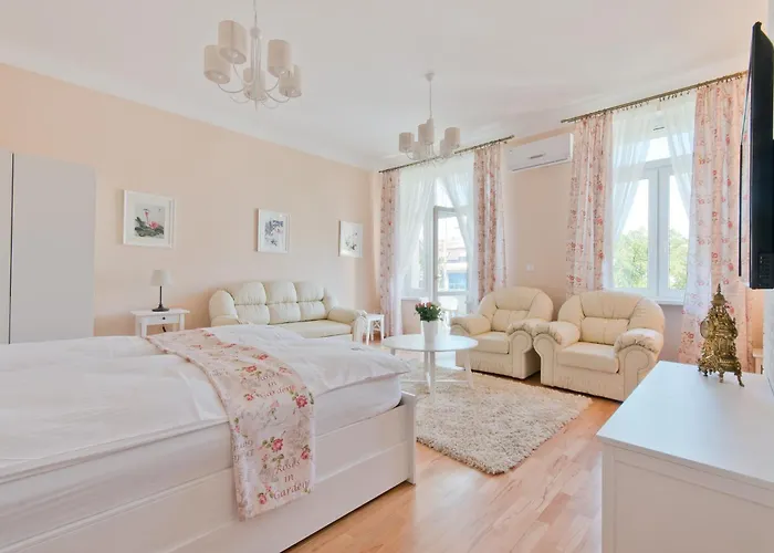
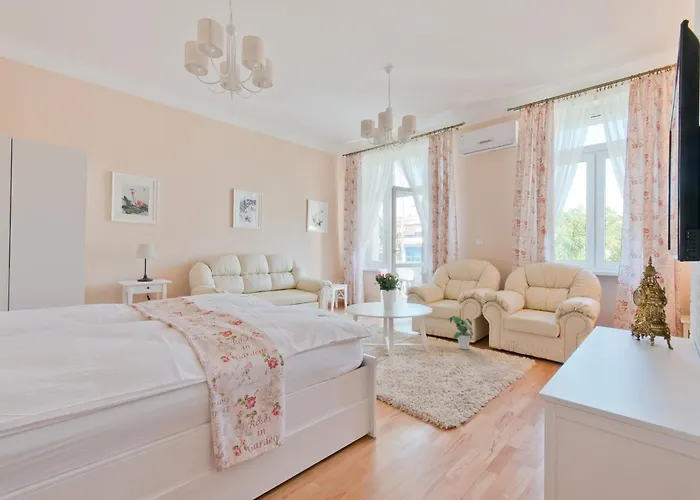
+ potted plant (461, 332)
